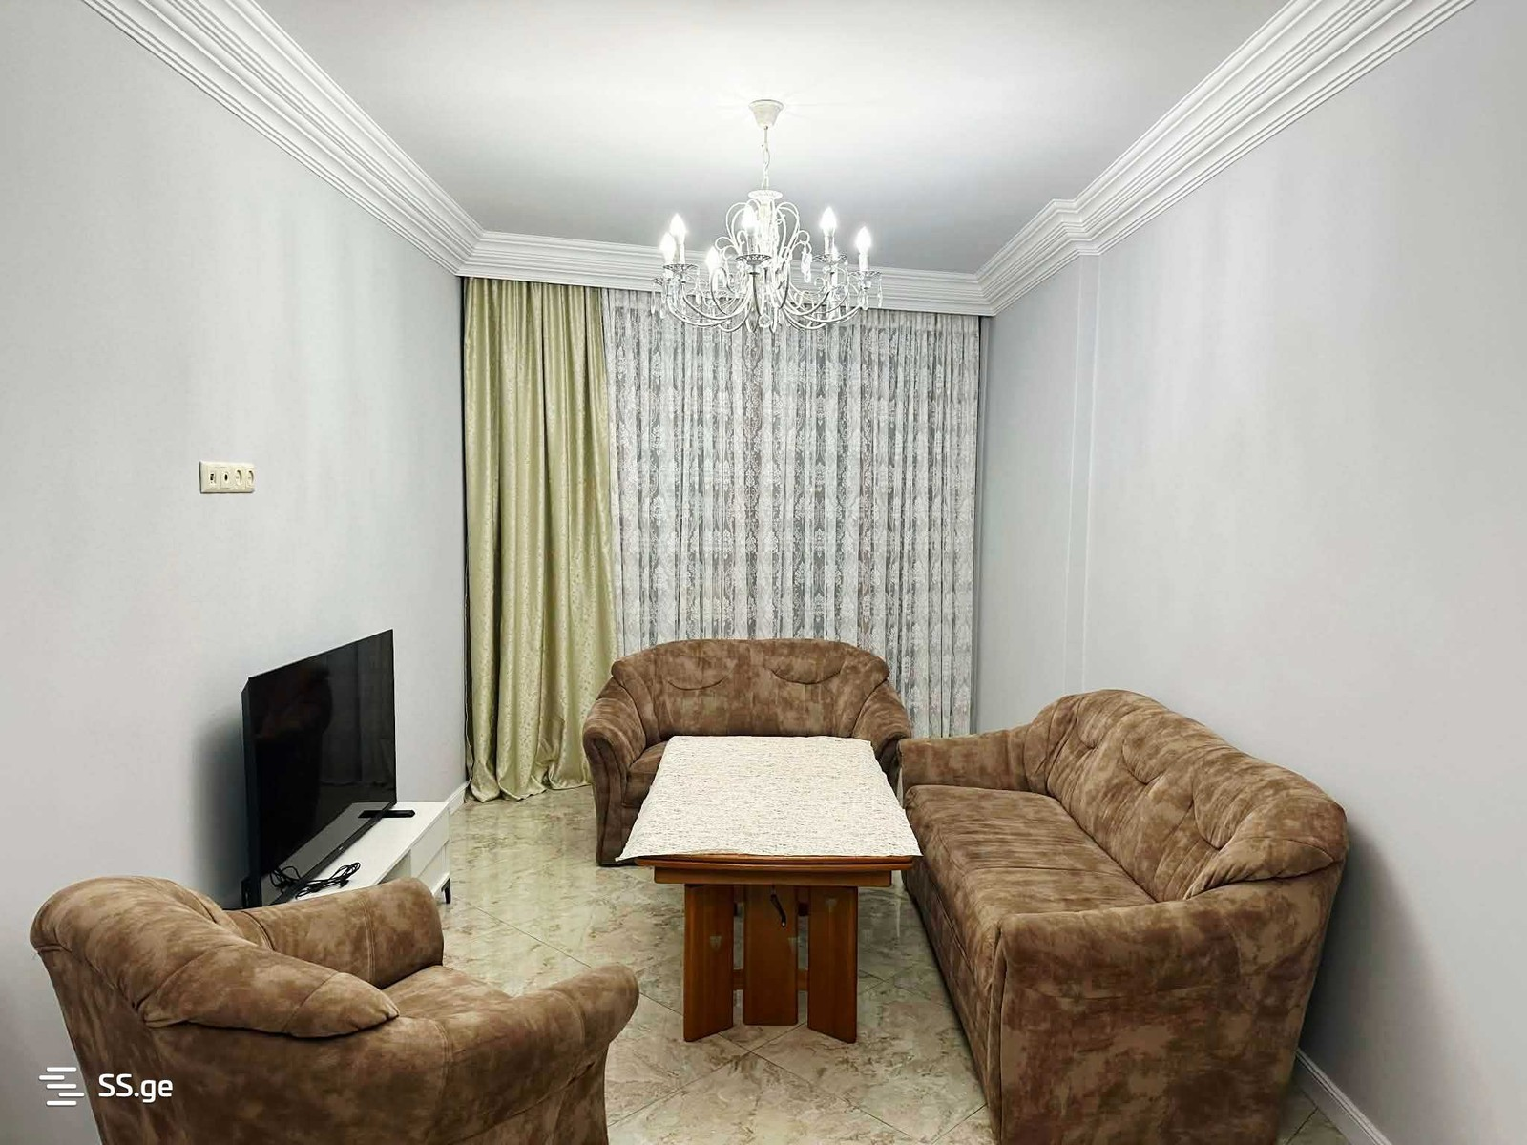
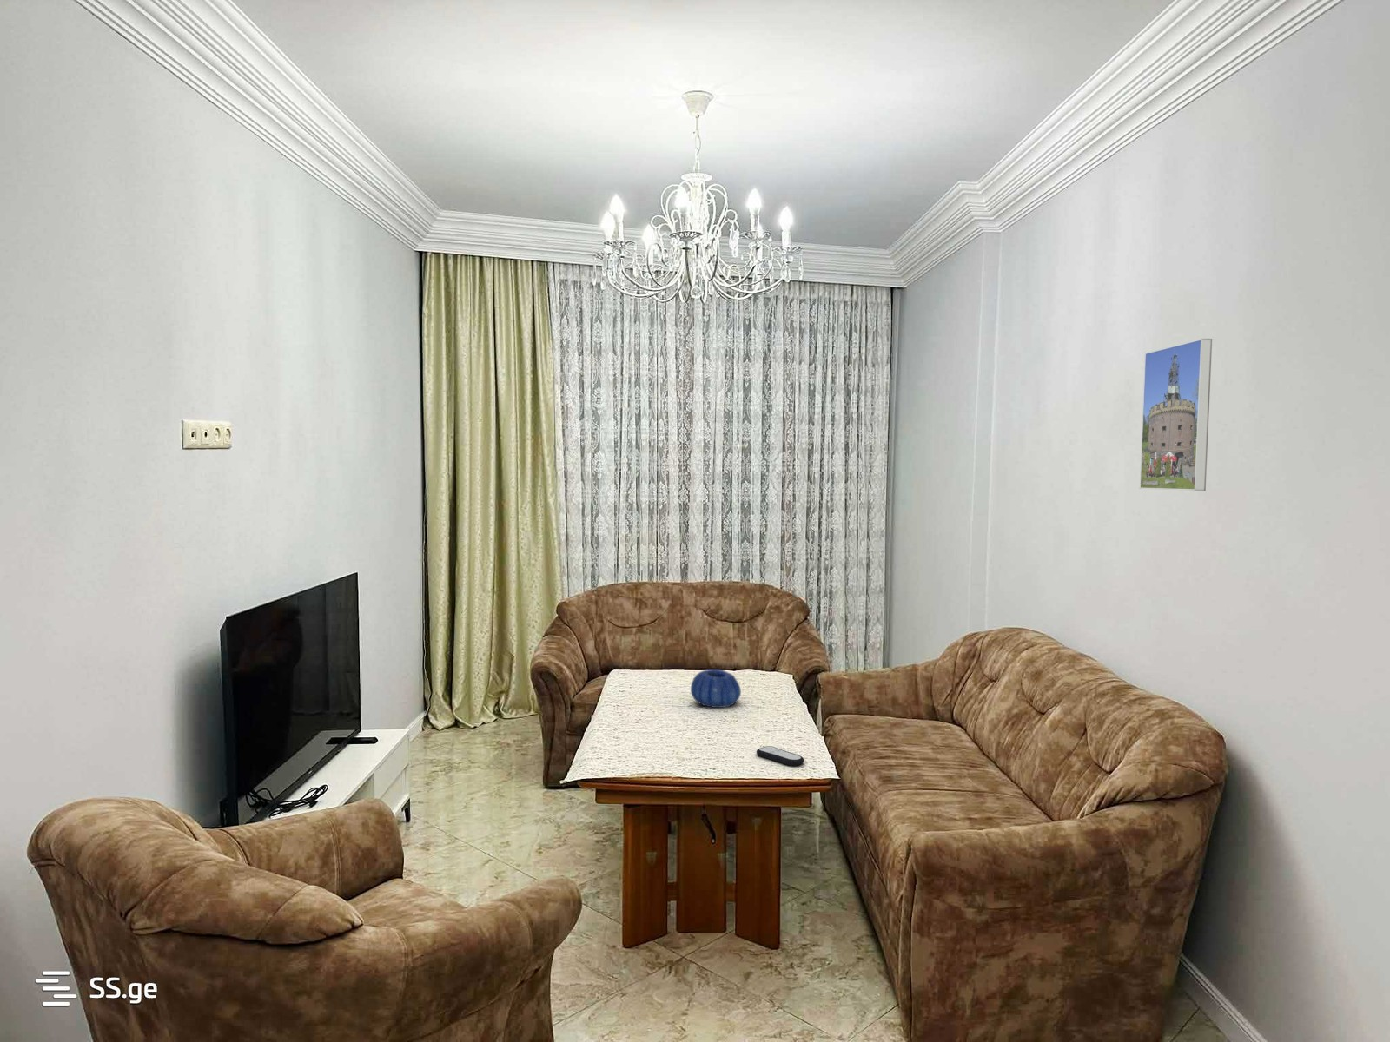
+ remote control (780, 755)
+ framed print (1173, 418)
+ decorative bowl (715, 687)
